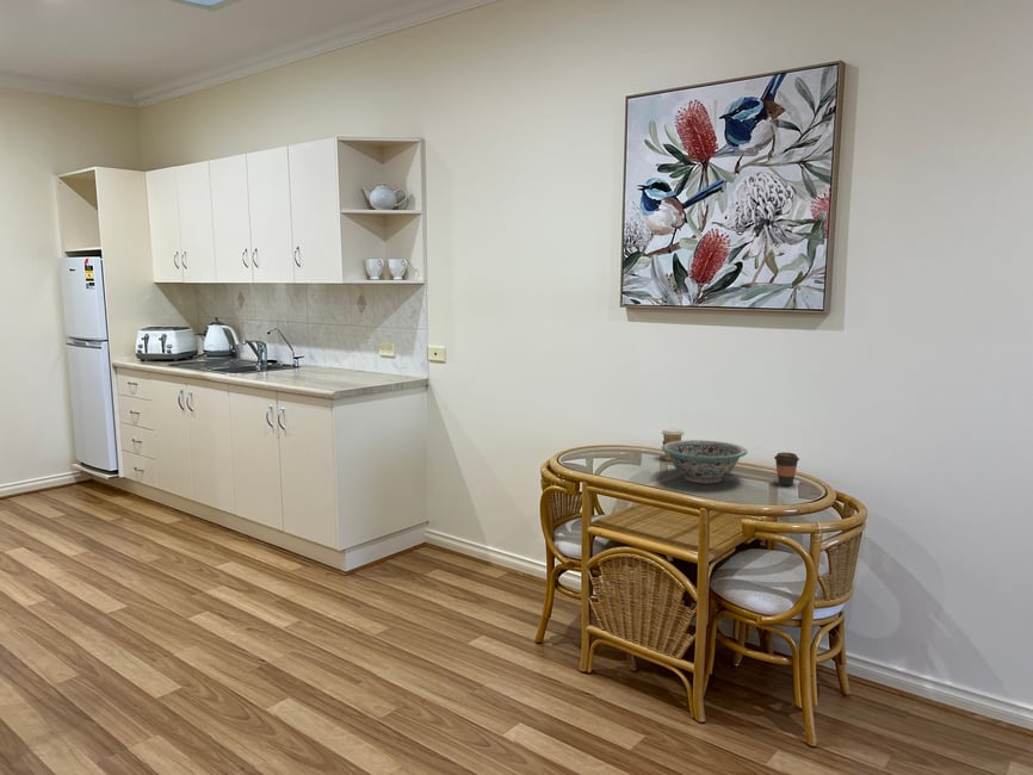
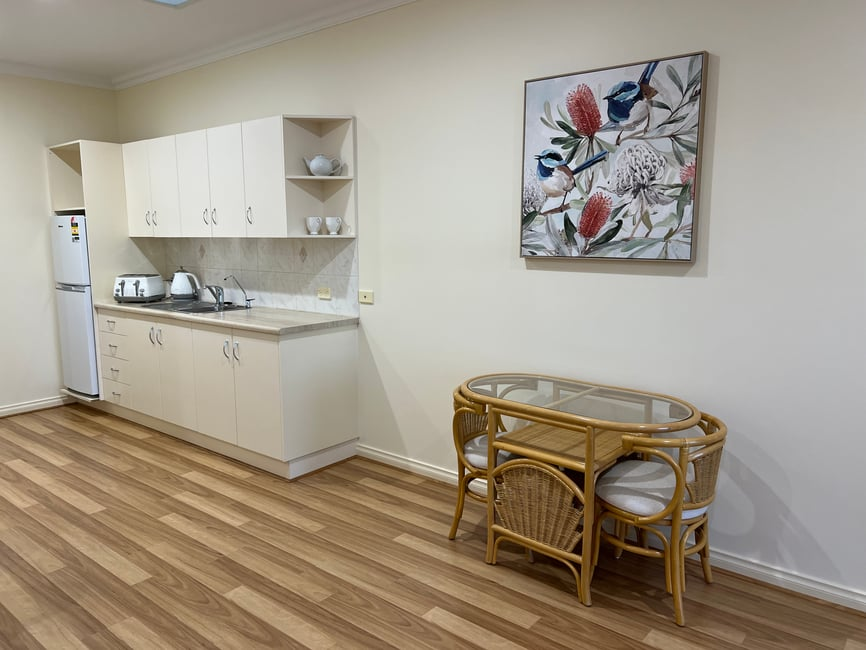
- coffee cup (786, 469)
- decorative bowl (703, 463)
- coffee cup (672, 441)
